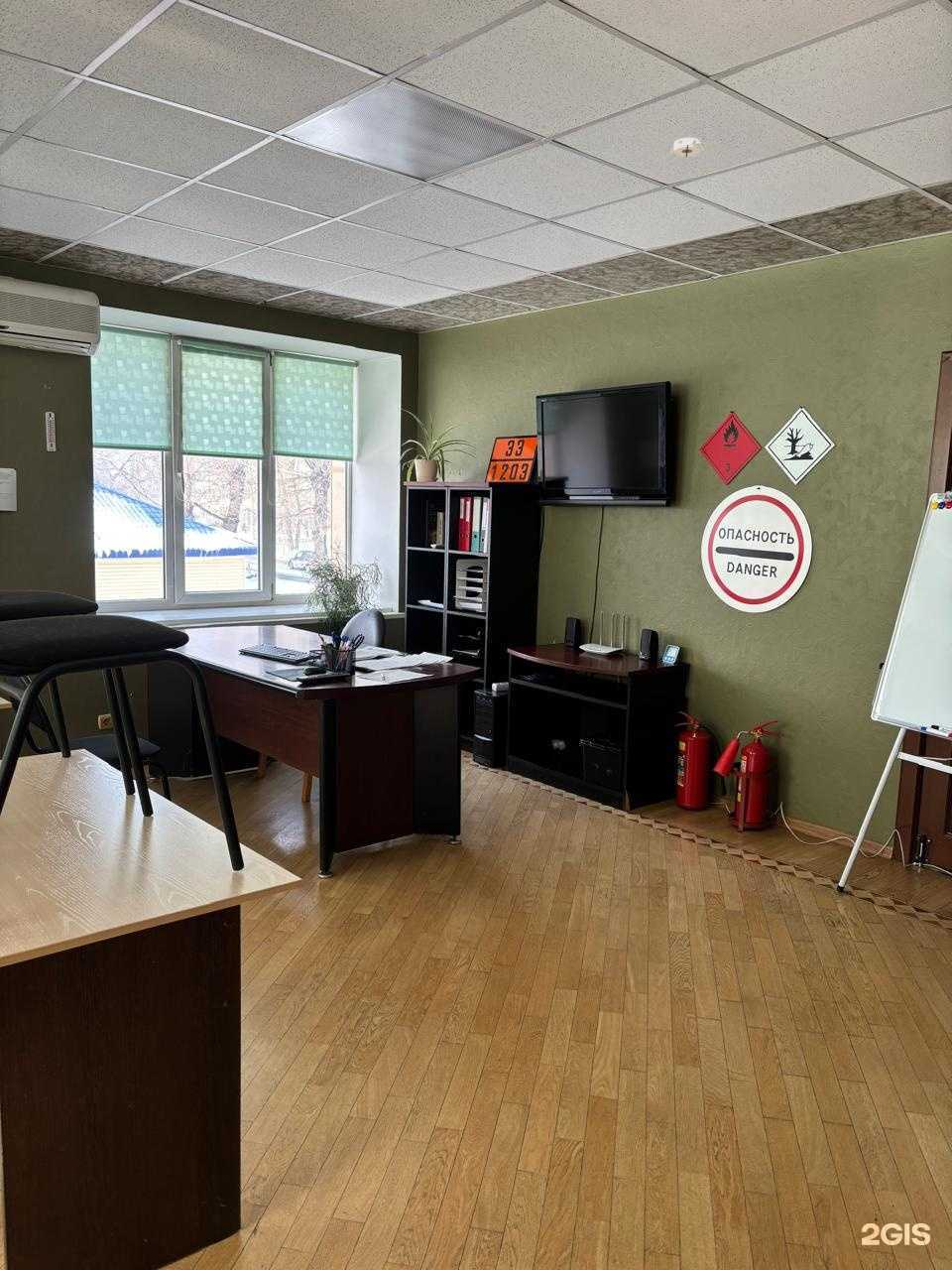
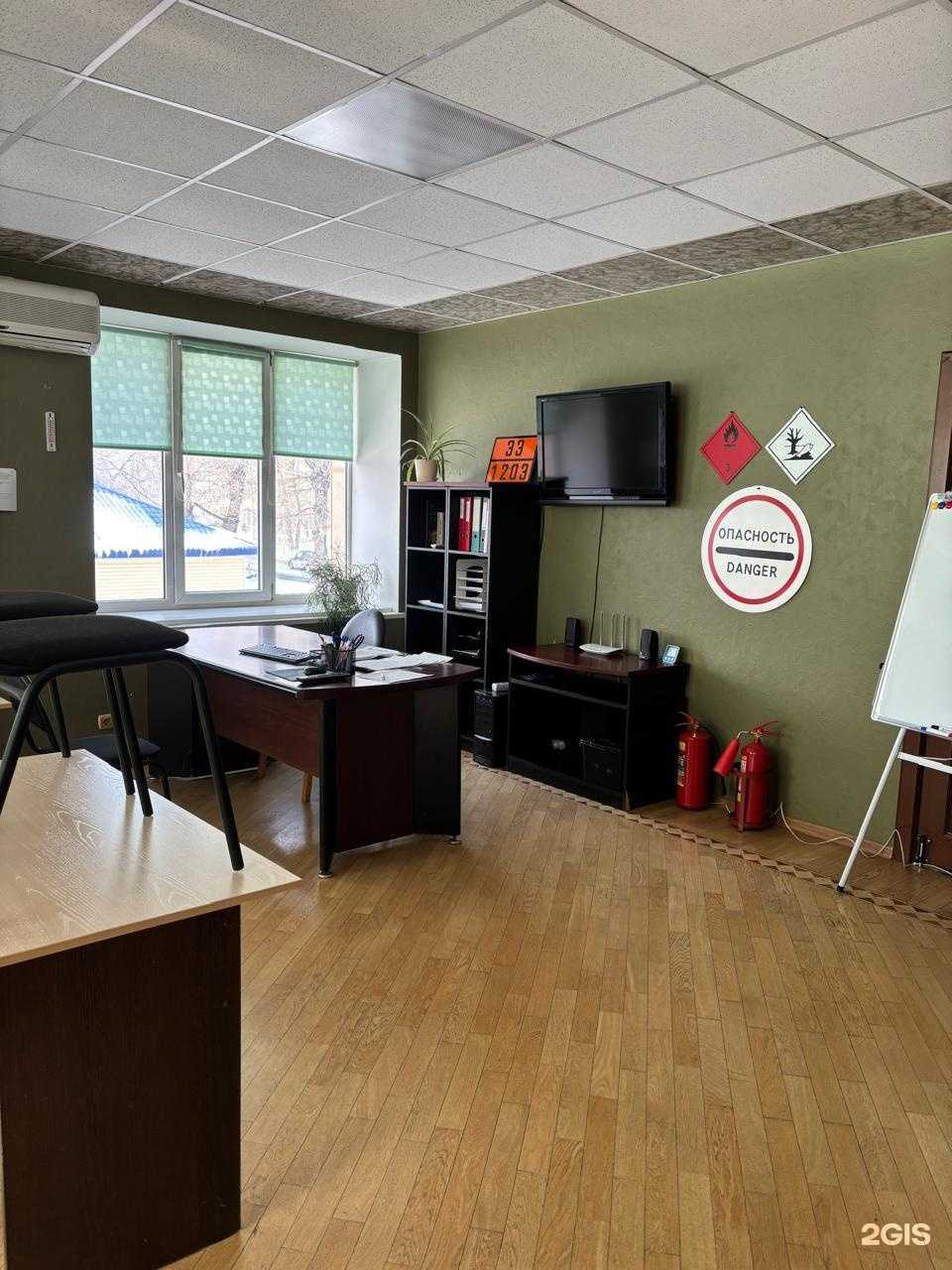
- smoke detector (685, 147)
